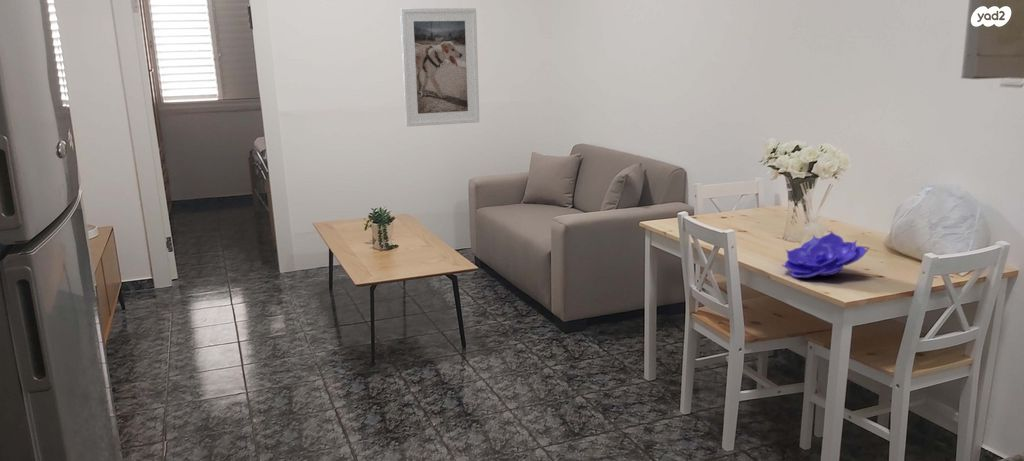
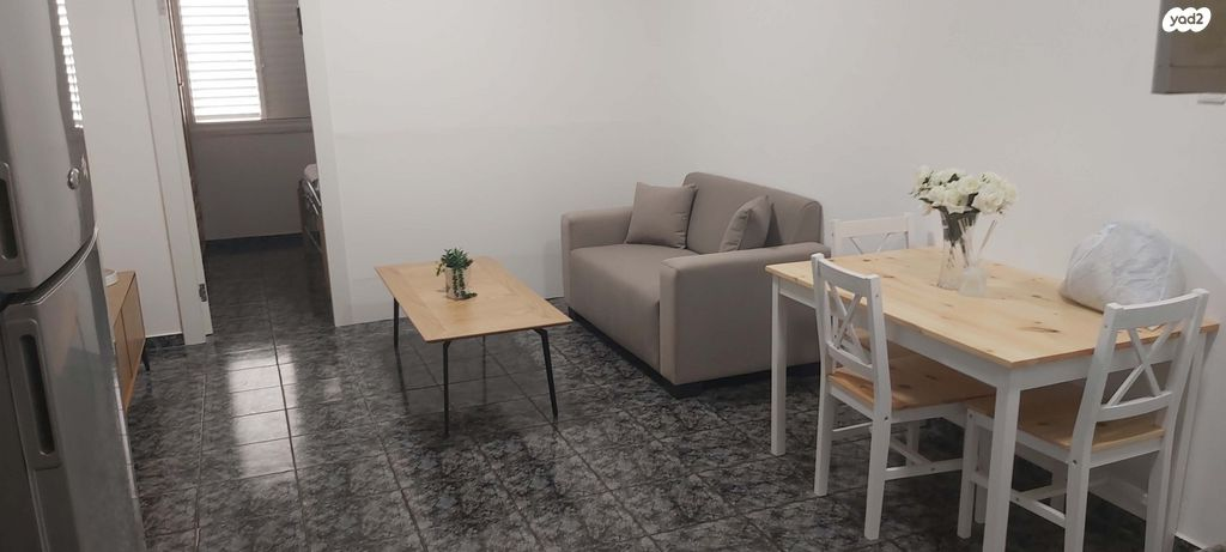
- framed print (441, 67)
- decorative bowl (819, 254)
